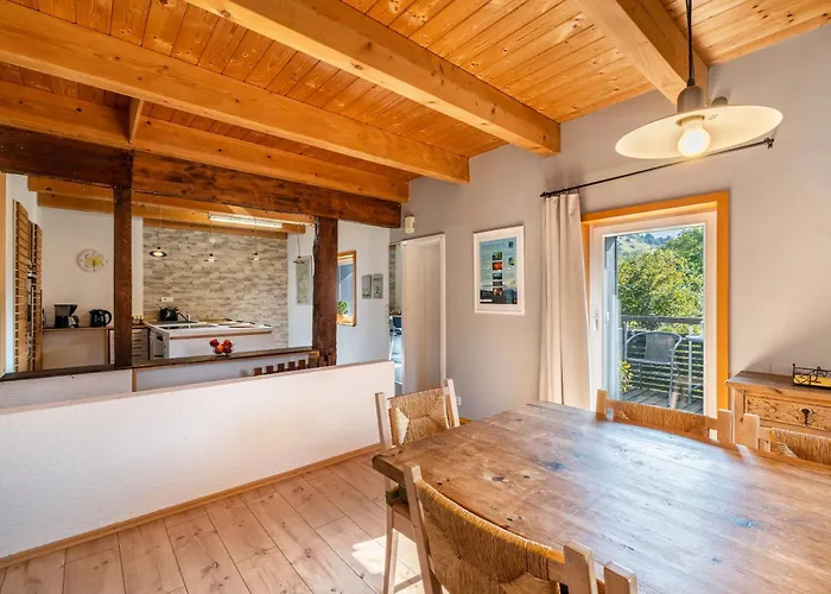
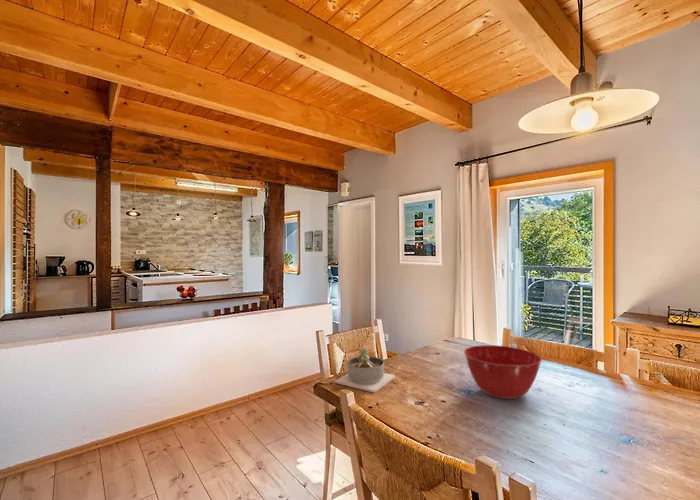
+ mixing bowl (501, 372)
+ succulent planter (365, 364)
